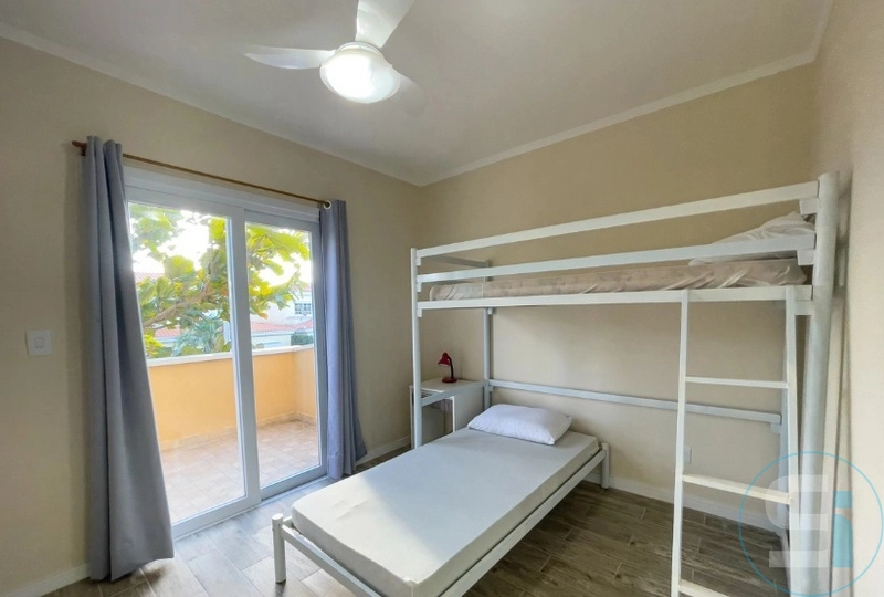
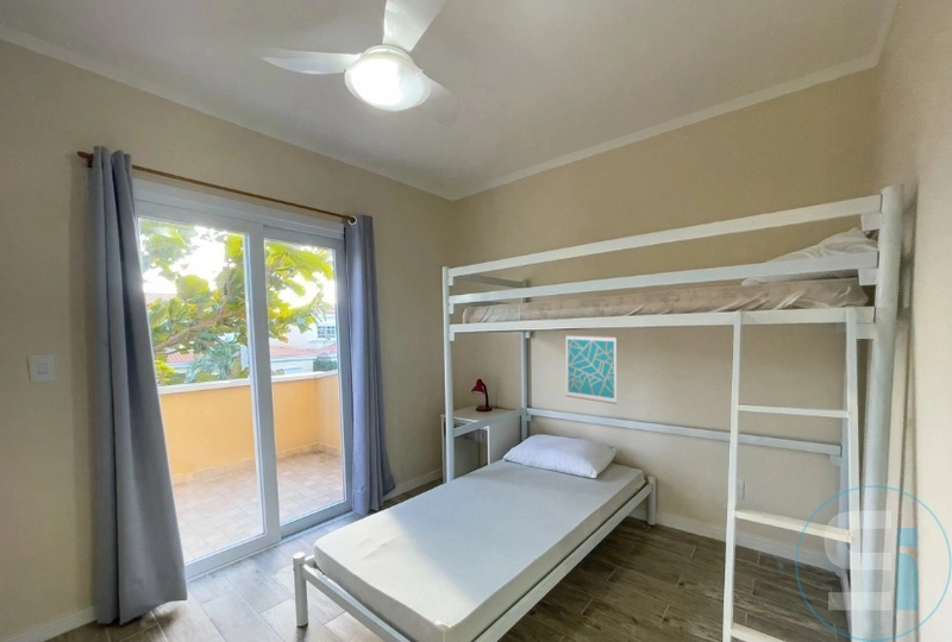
+ wall art (589, 367)
